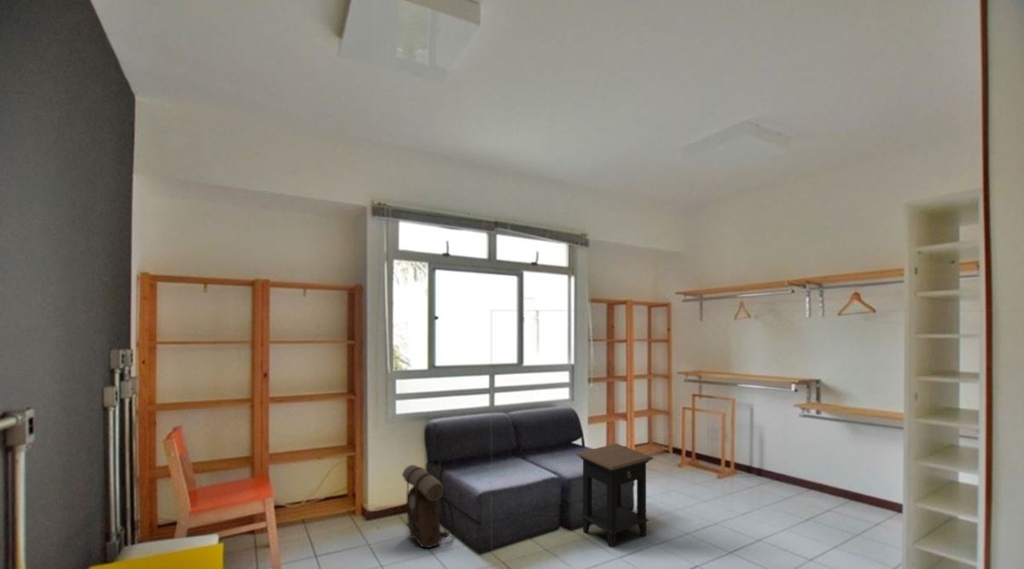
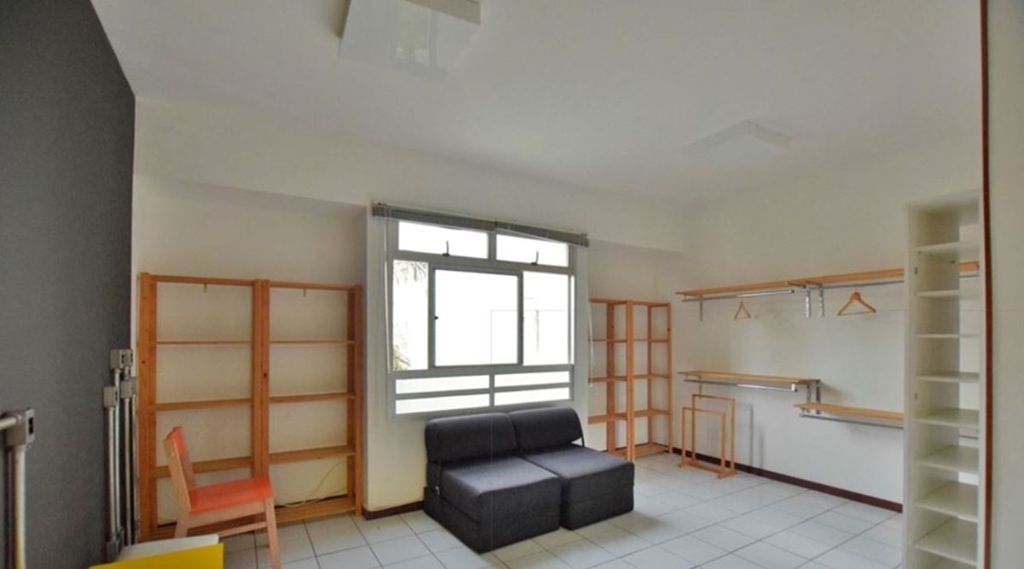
- backpack (431, 503)
- side table (614, 493)
